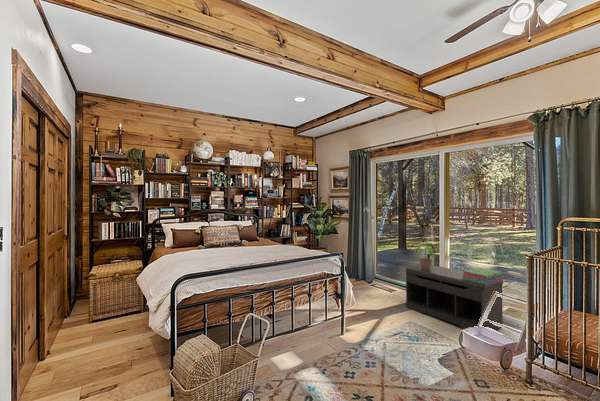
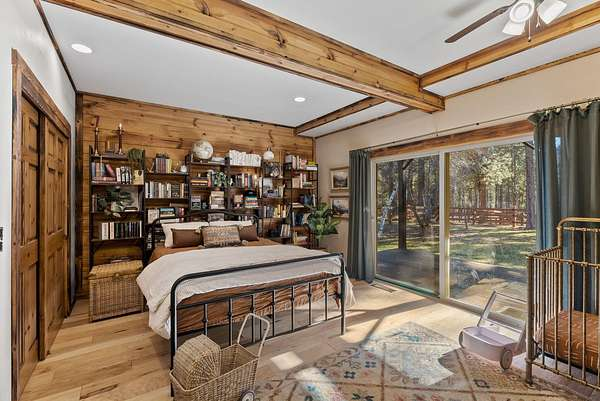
- stack of books (482, 275)
- bench (450, 294)
- potted plant (425, 256)
